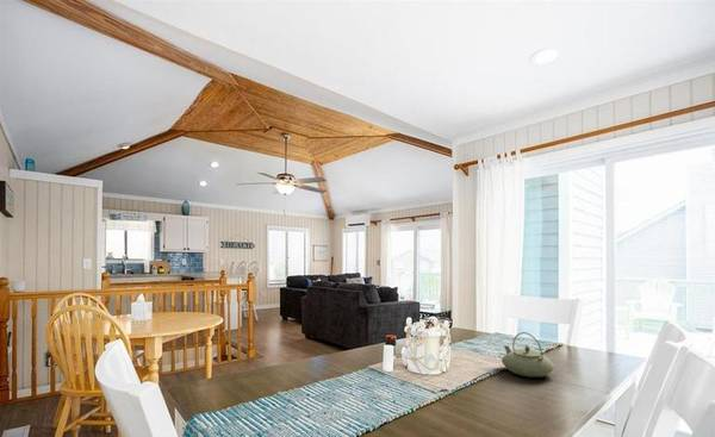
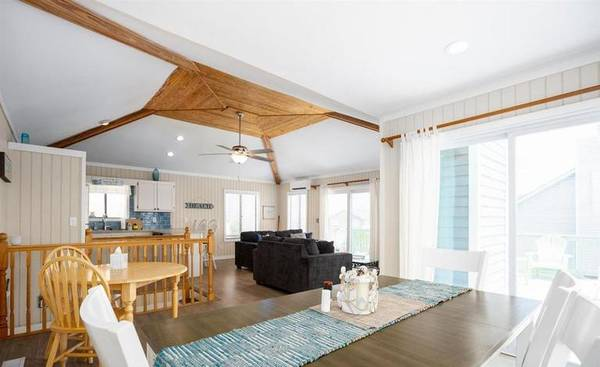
- teapot (524, 351)
